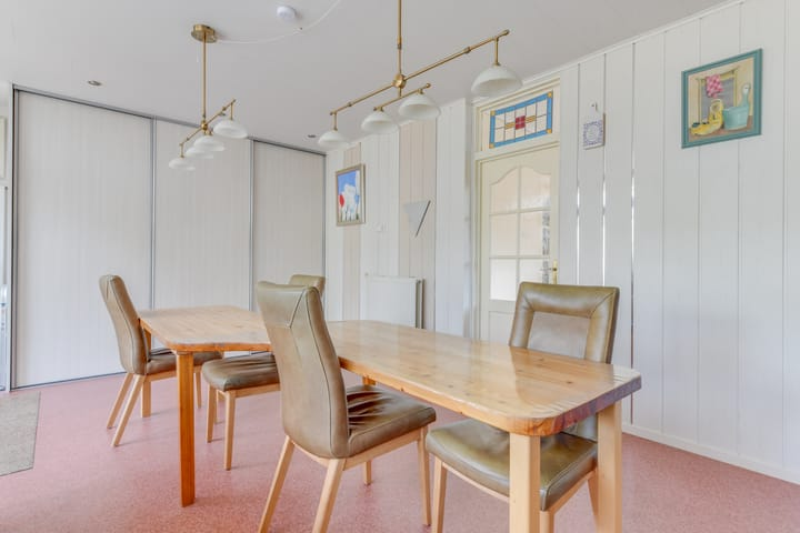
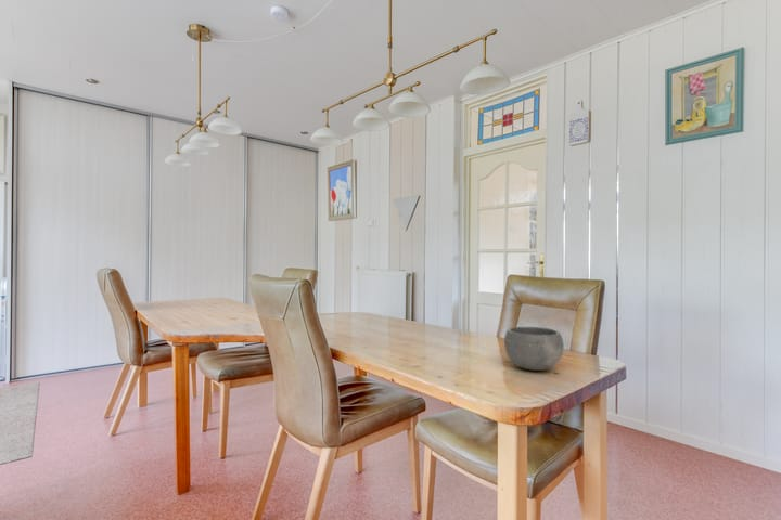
+ bowl (533, 349)
